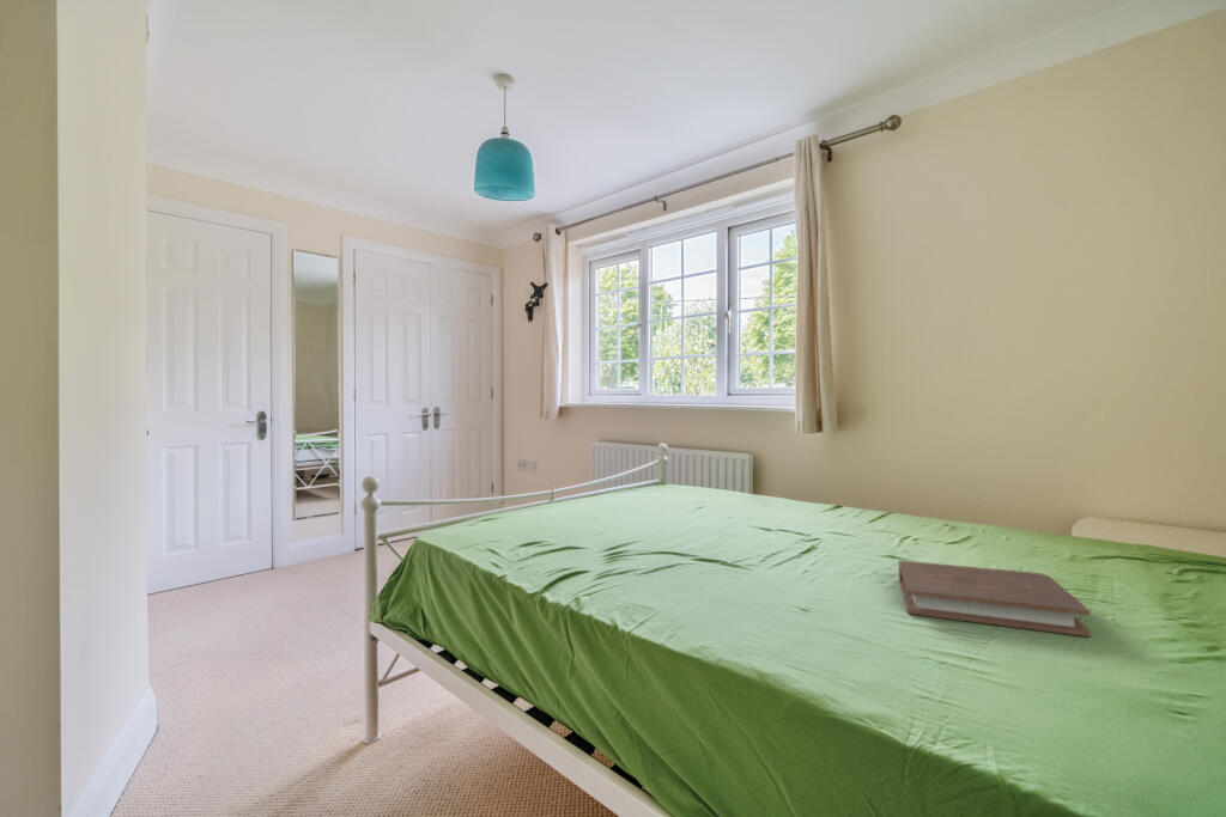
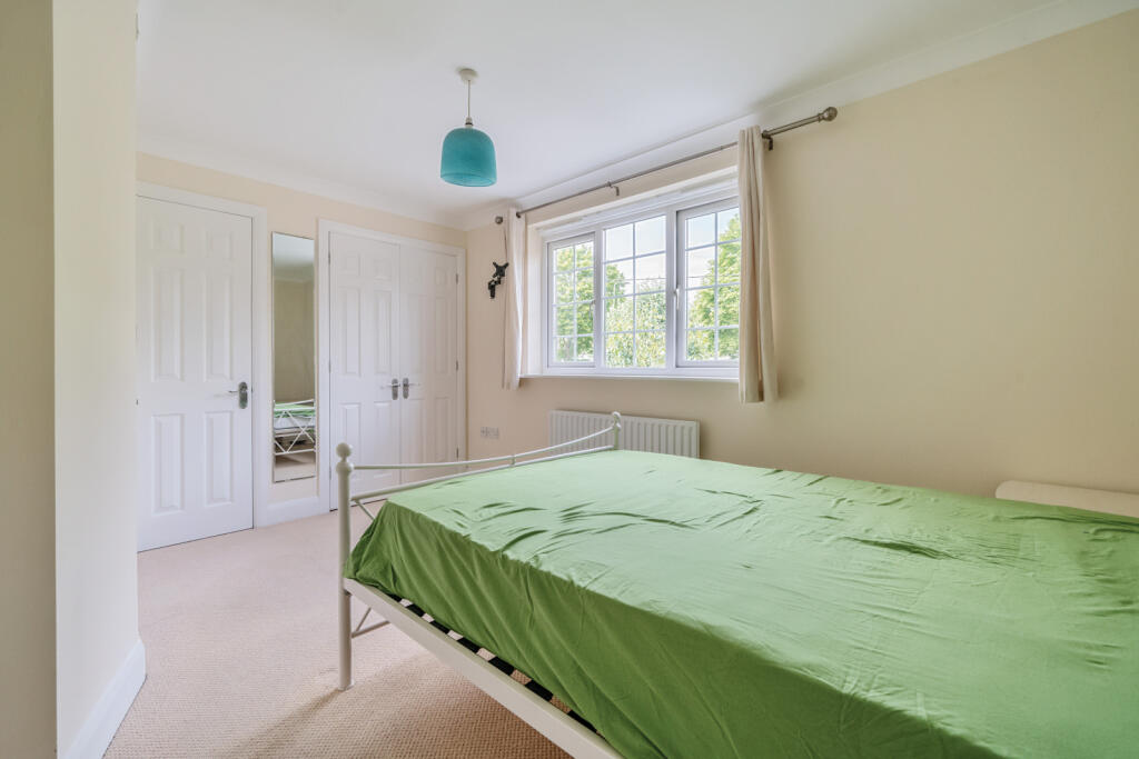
- book (979, 592)
